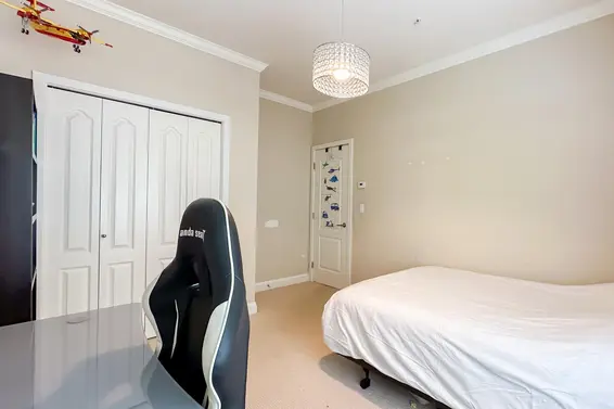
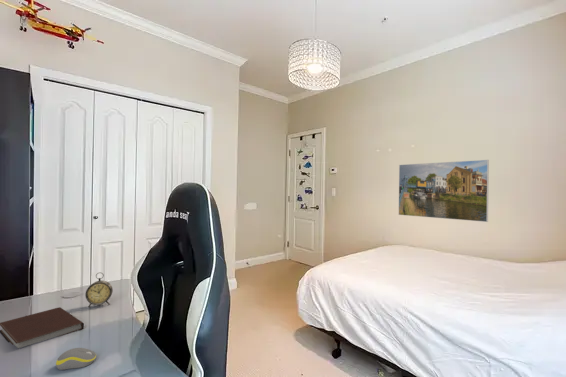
+ alarm clock (99, 288)
+ notebook (41, 326)
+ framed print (438, 190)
+ computer mouse (76, 356)
